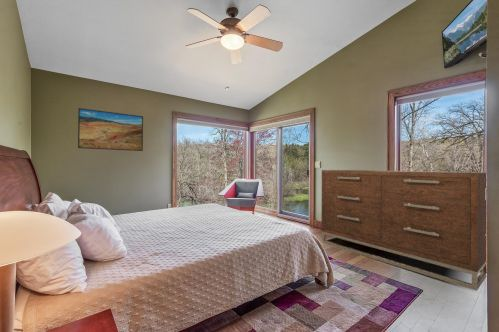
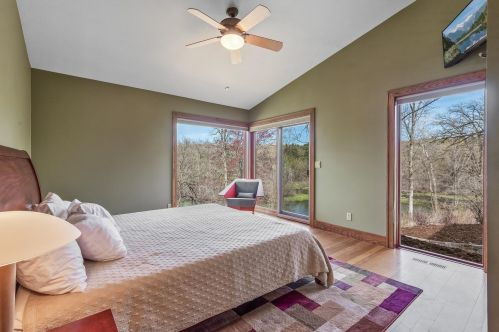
- dresser (391, 213)
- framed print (112, 131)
